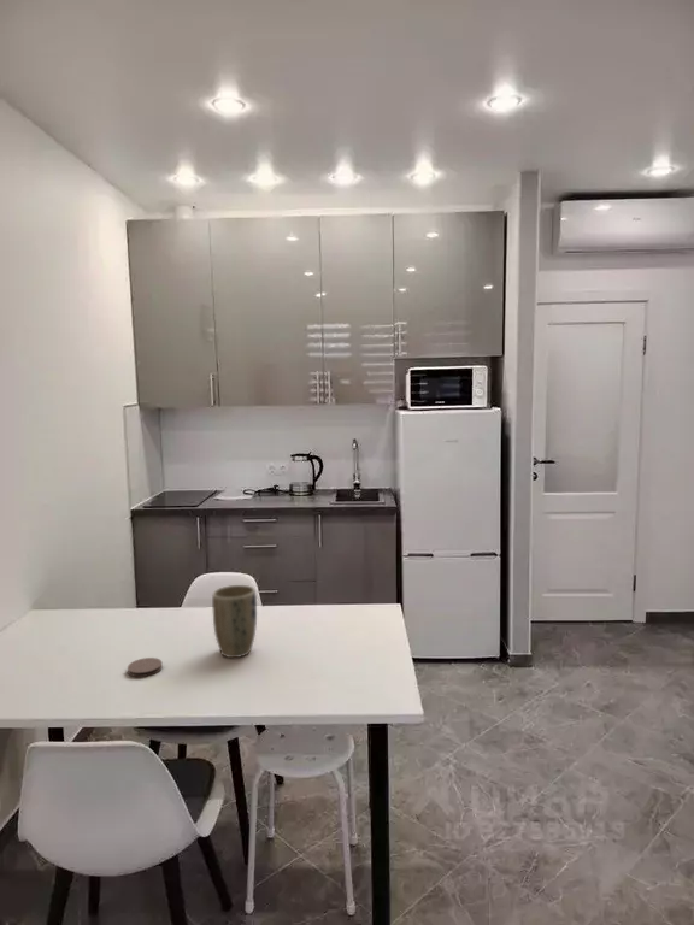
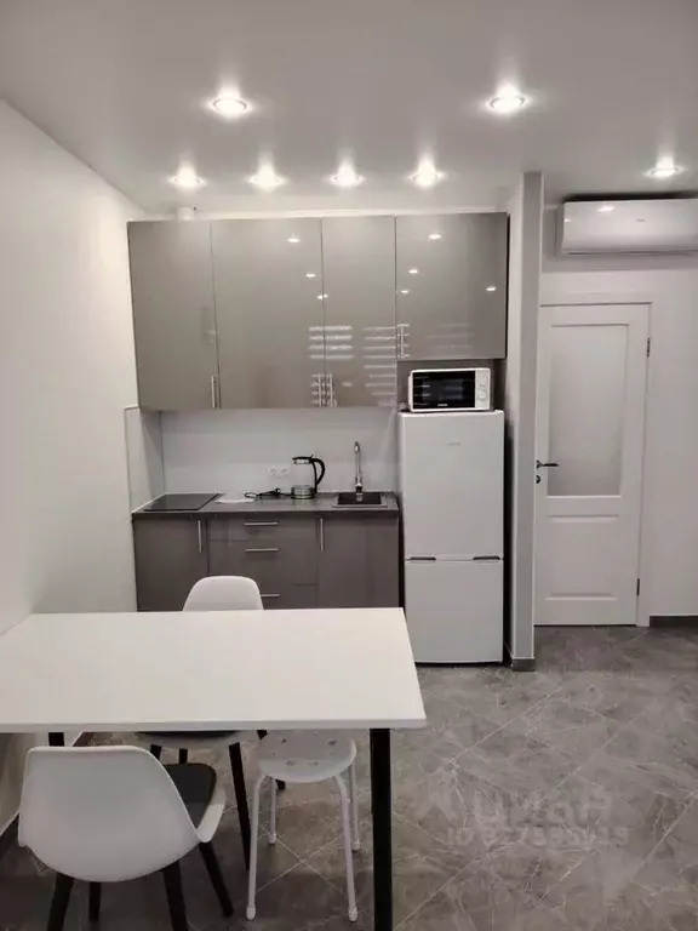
- plant pot (235, 620)
- coaster (145, 666)
